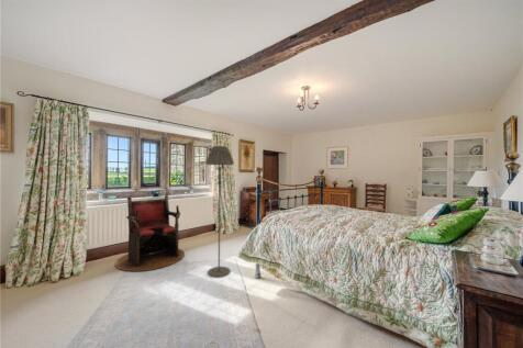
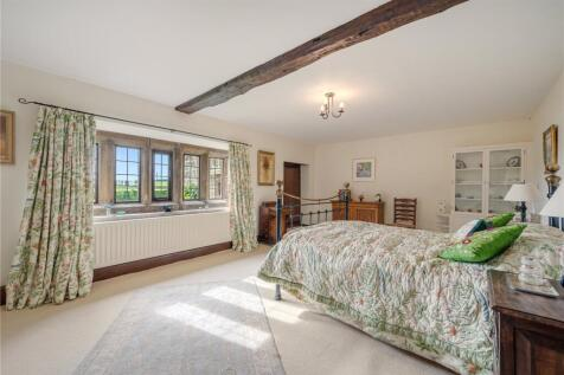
- floor lamp (219, 209)
- armchair (152, 226)
